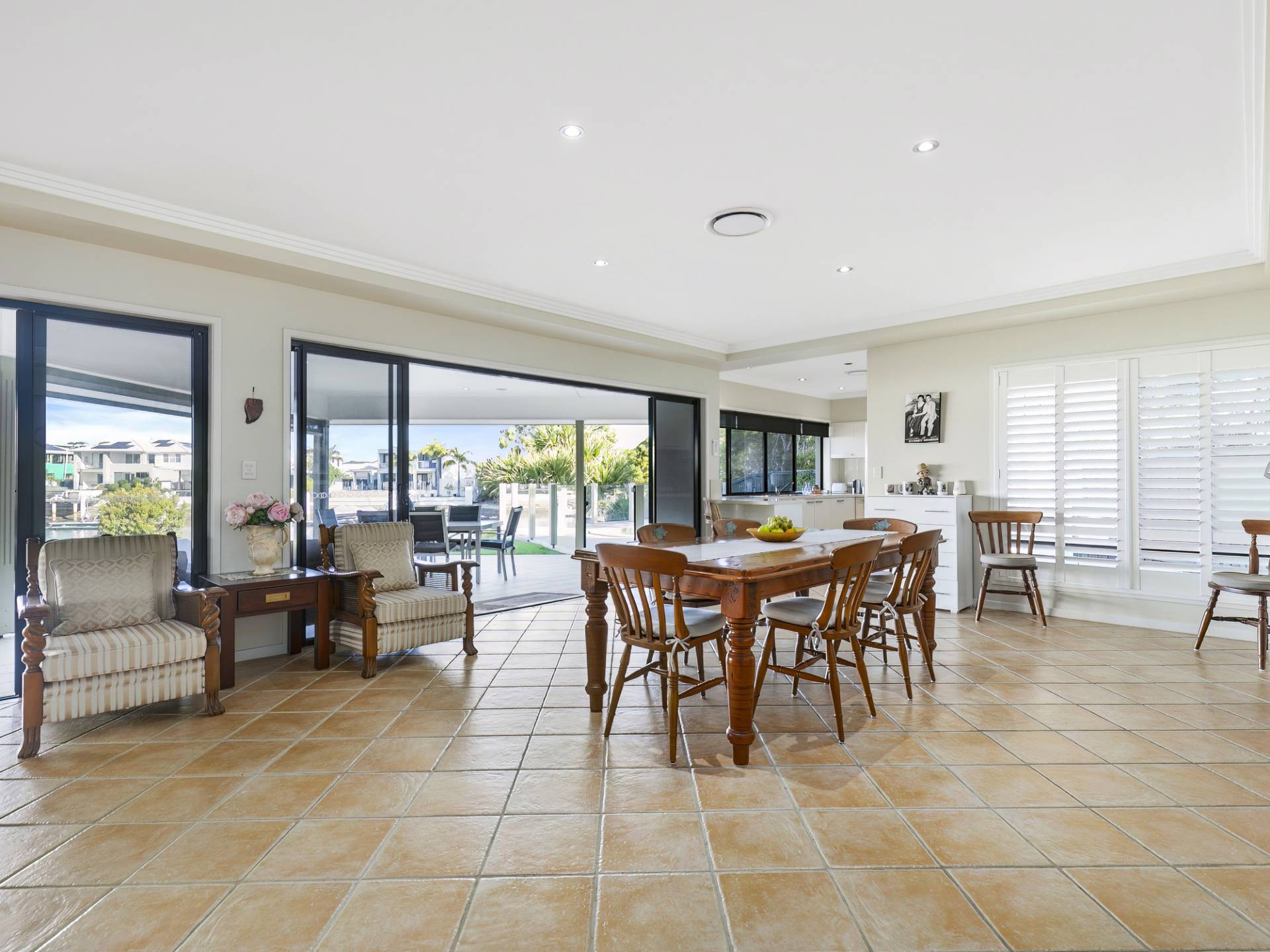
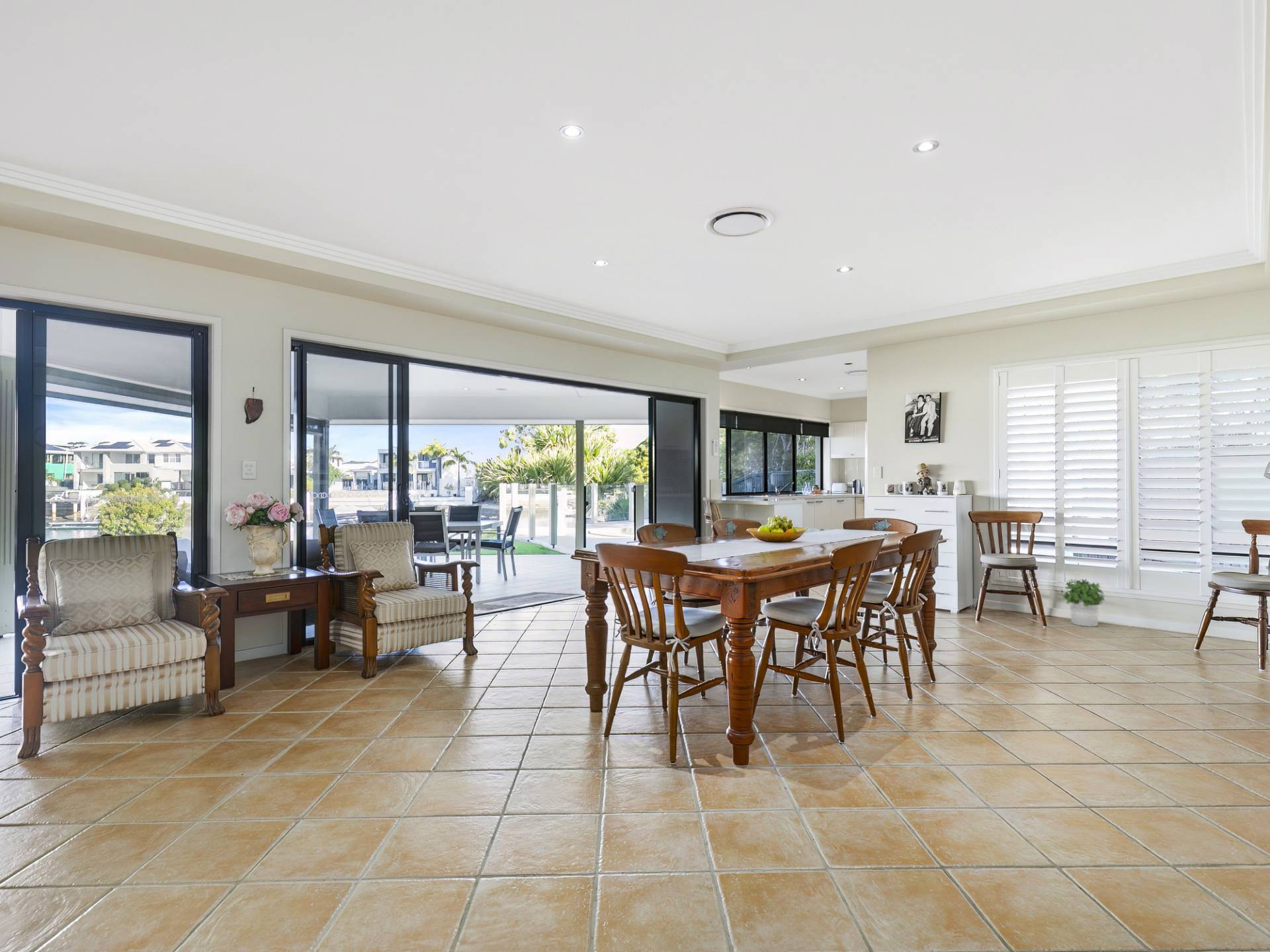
+ potted plant (1081, 602)
